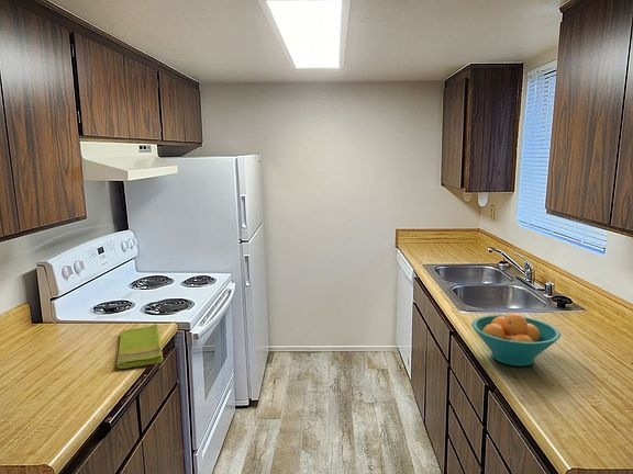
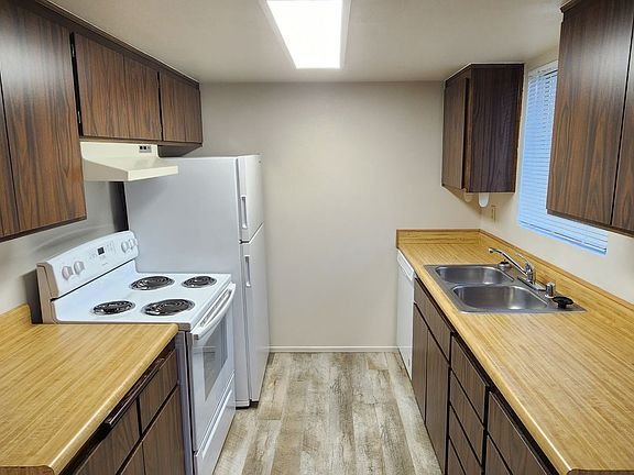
- dish towel (140, 343)
- fruit bowl (513, 336)
